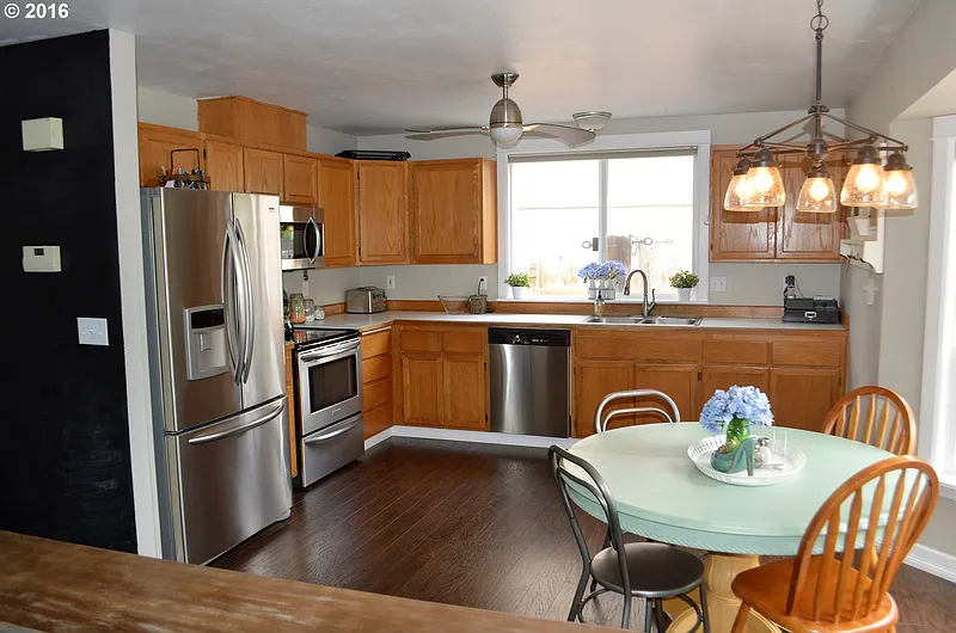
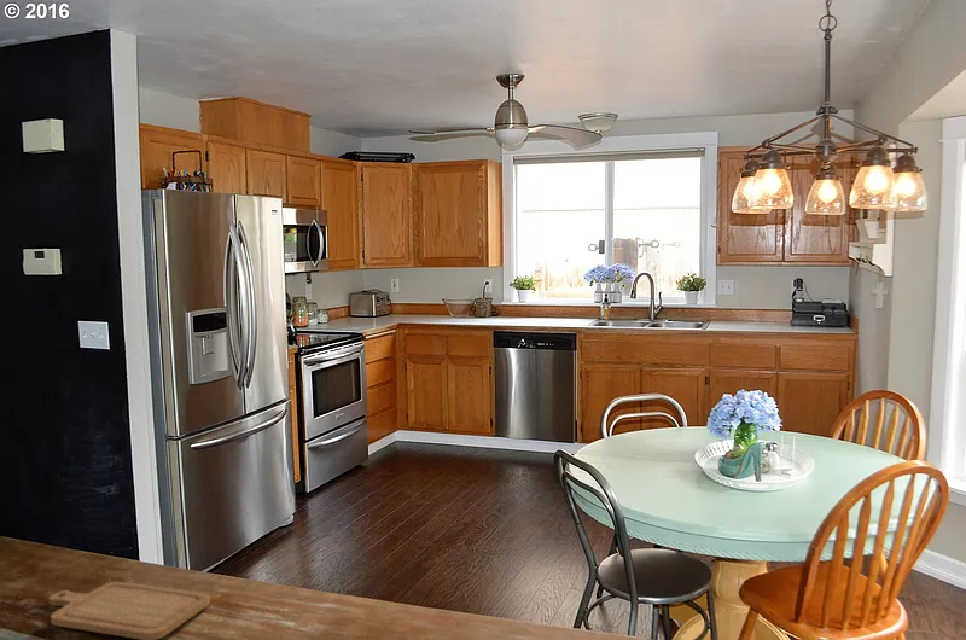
+ chopping board (118, 606)
